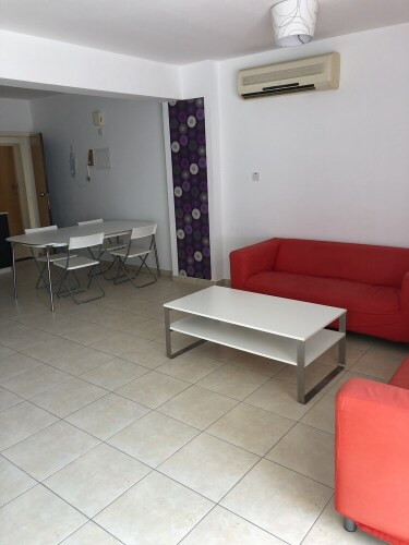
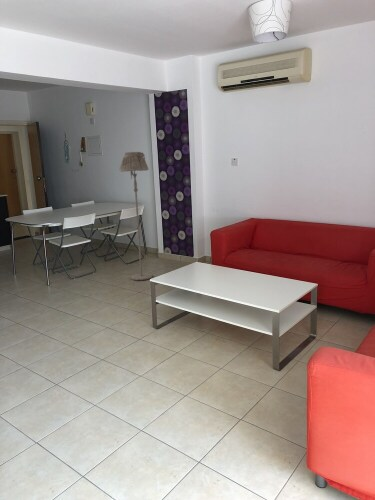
+ floor lamp (137, 216)
